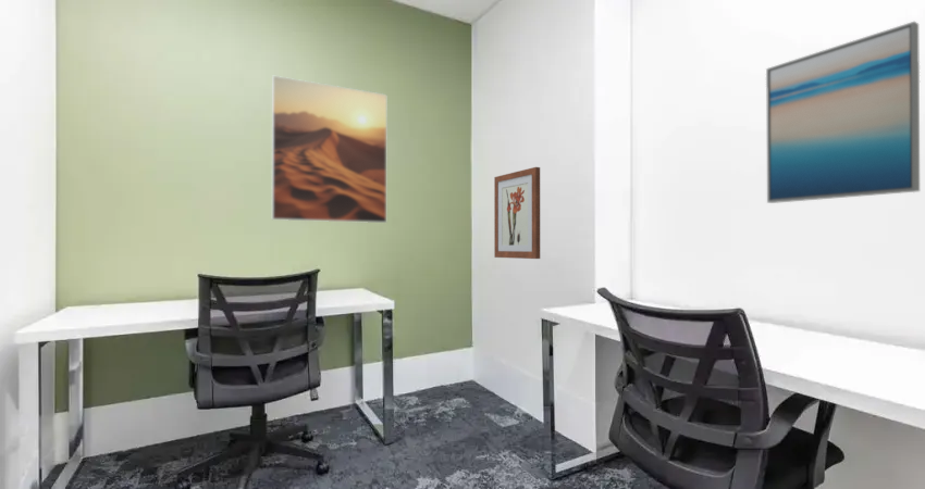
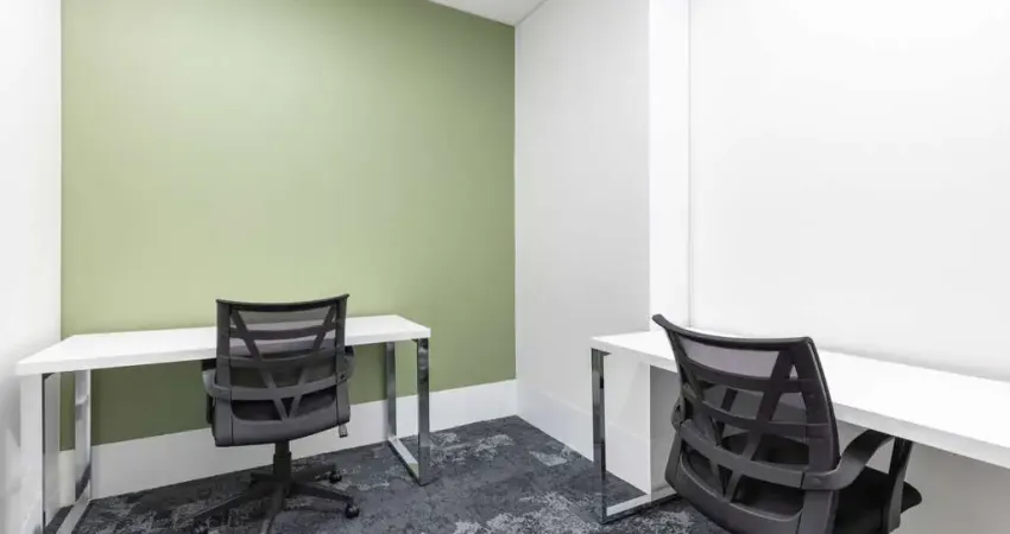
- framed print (332, 153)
- wall art (516, 215)
- wall art (834, 123)
